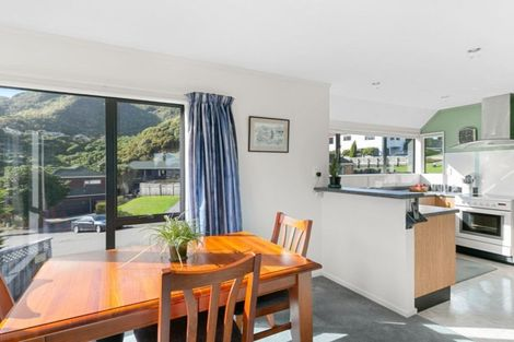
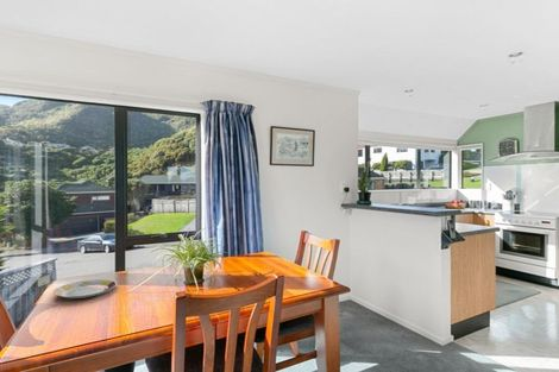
+ plate (86, 289)
